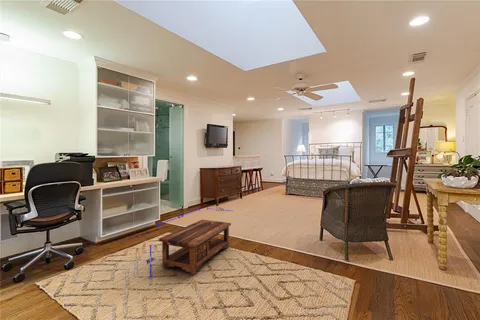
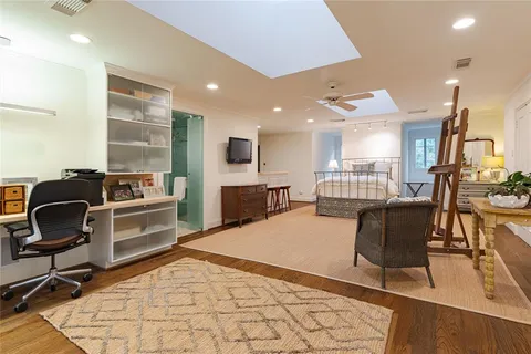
- coffee table (194, 237)
